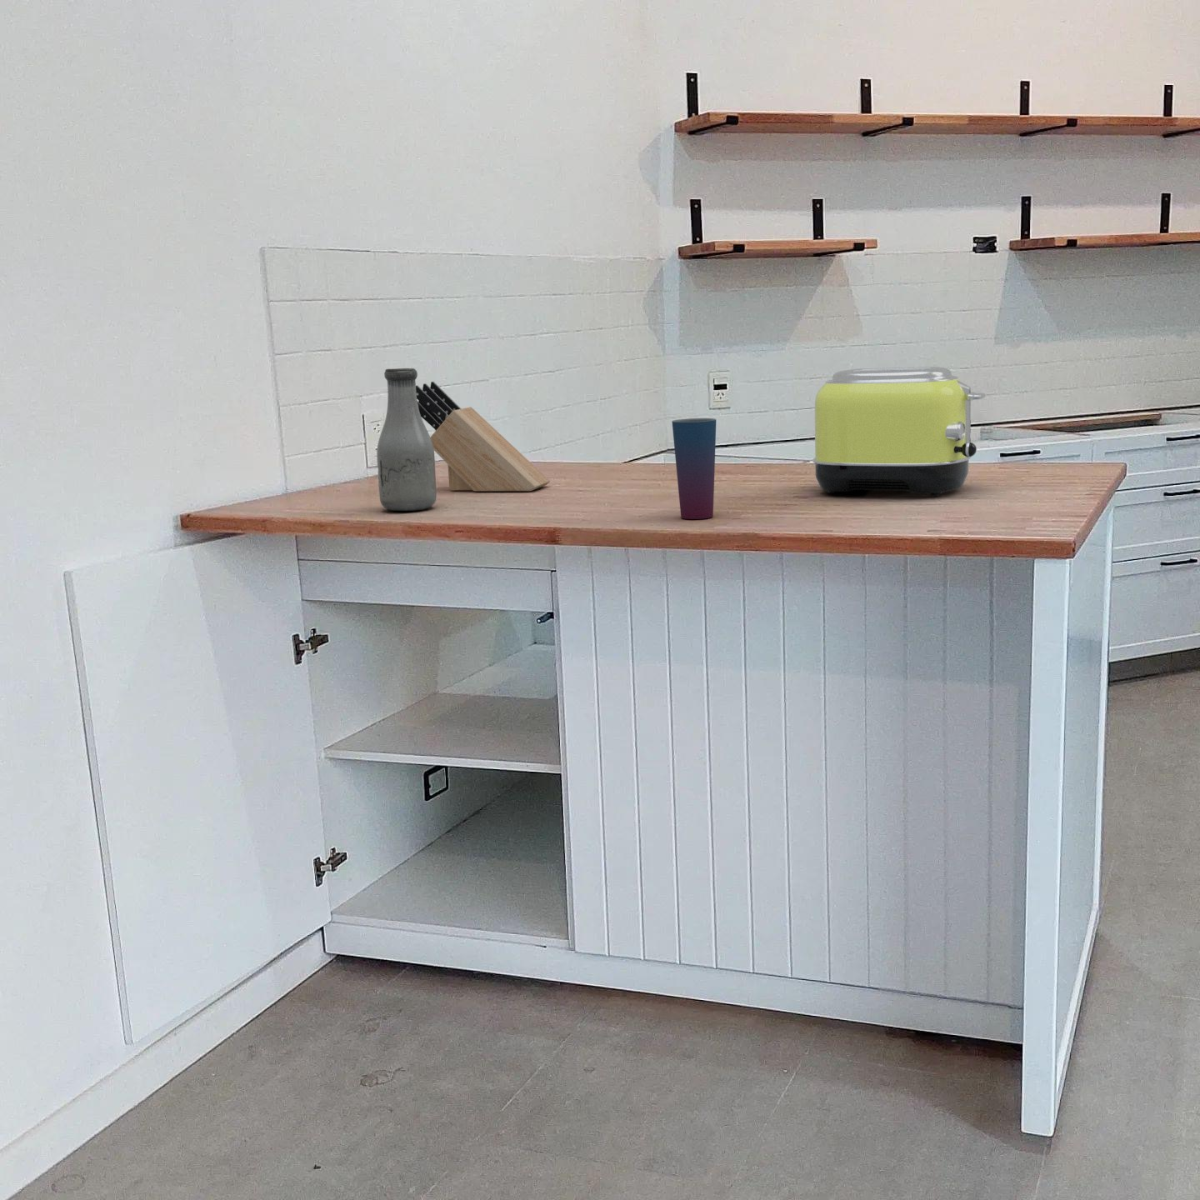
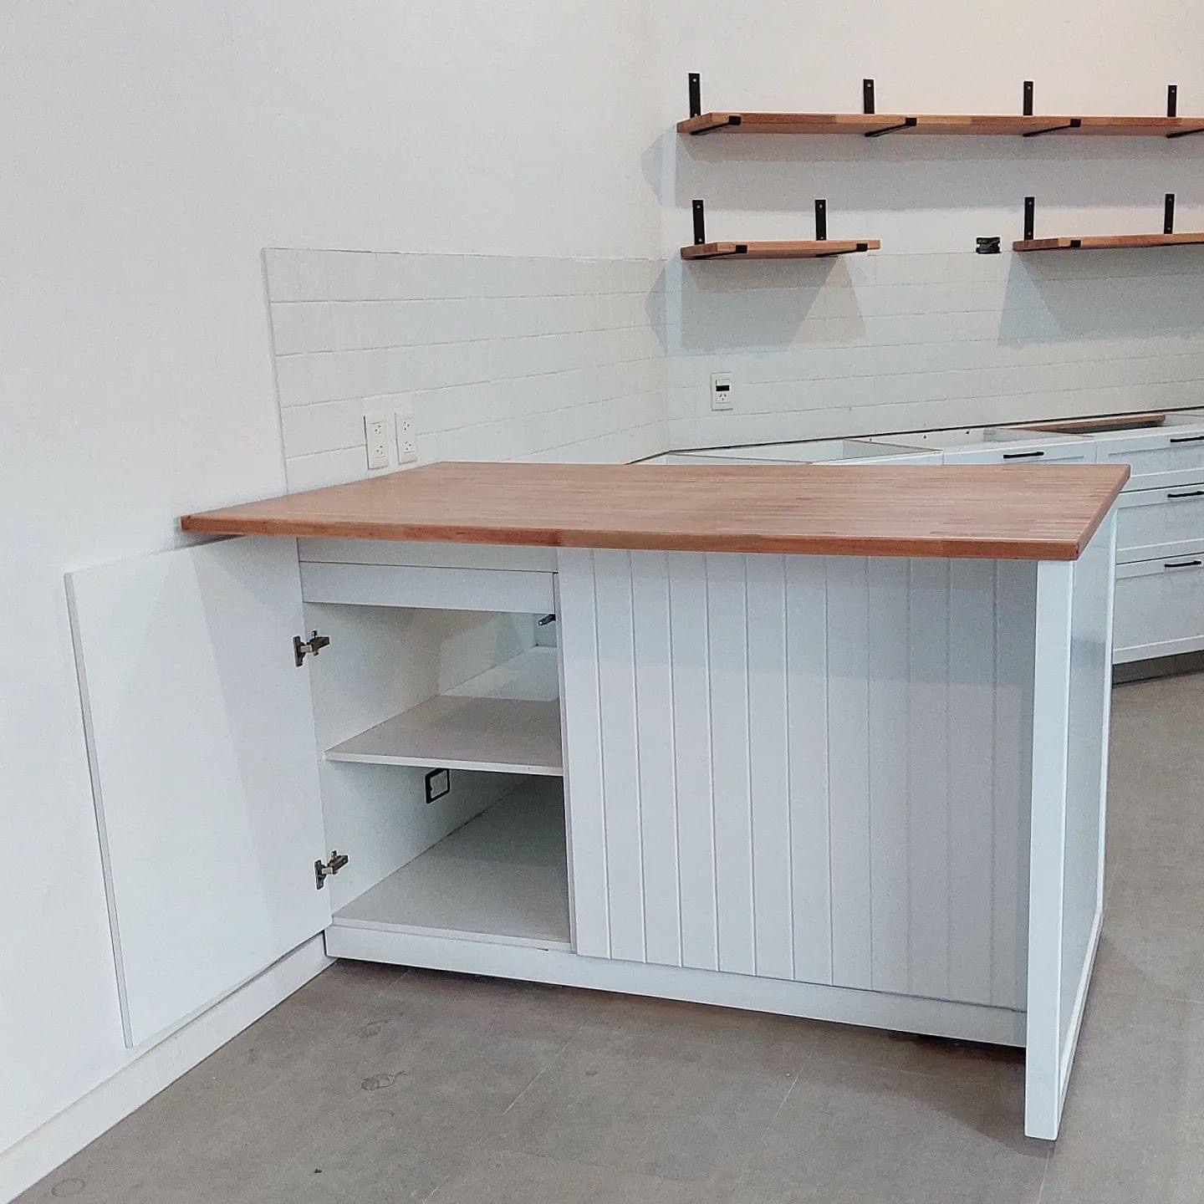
- cup (695, 468)
- knife block (478, 435)
- bottle (404, 438)
- toaster (898, 430)
